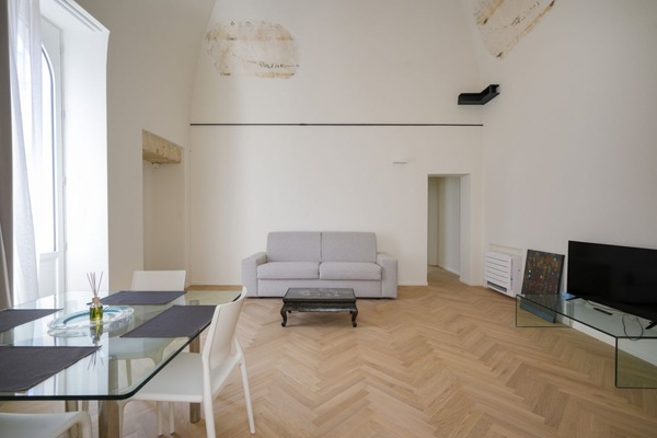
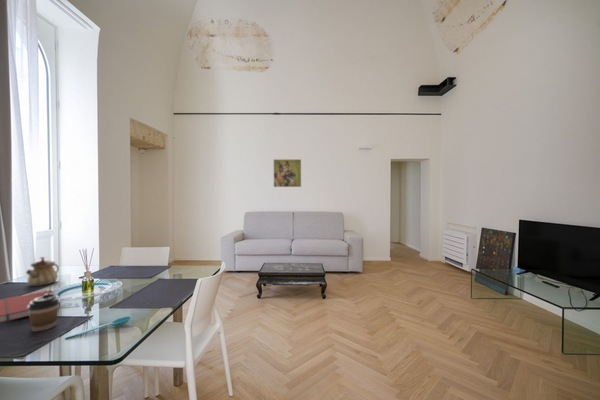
+ coffee cup (44, 311)
+ spoon (100, 326)
+ book (28, 304)
+ teapot (44, 269)
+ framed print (287, 173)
